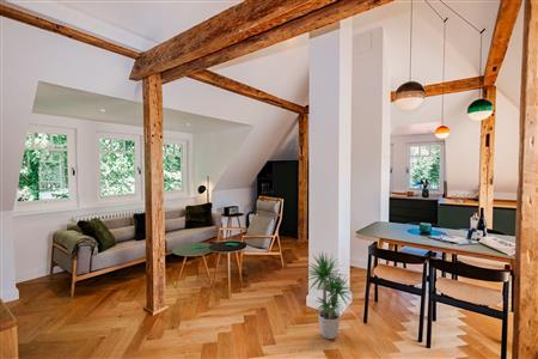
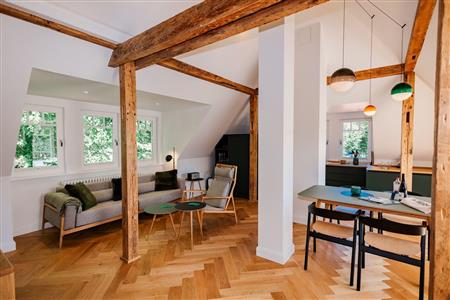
- potted plant (329, 294)
